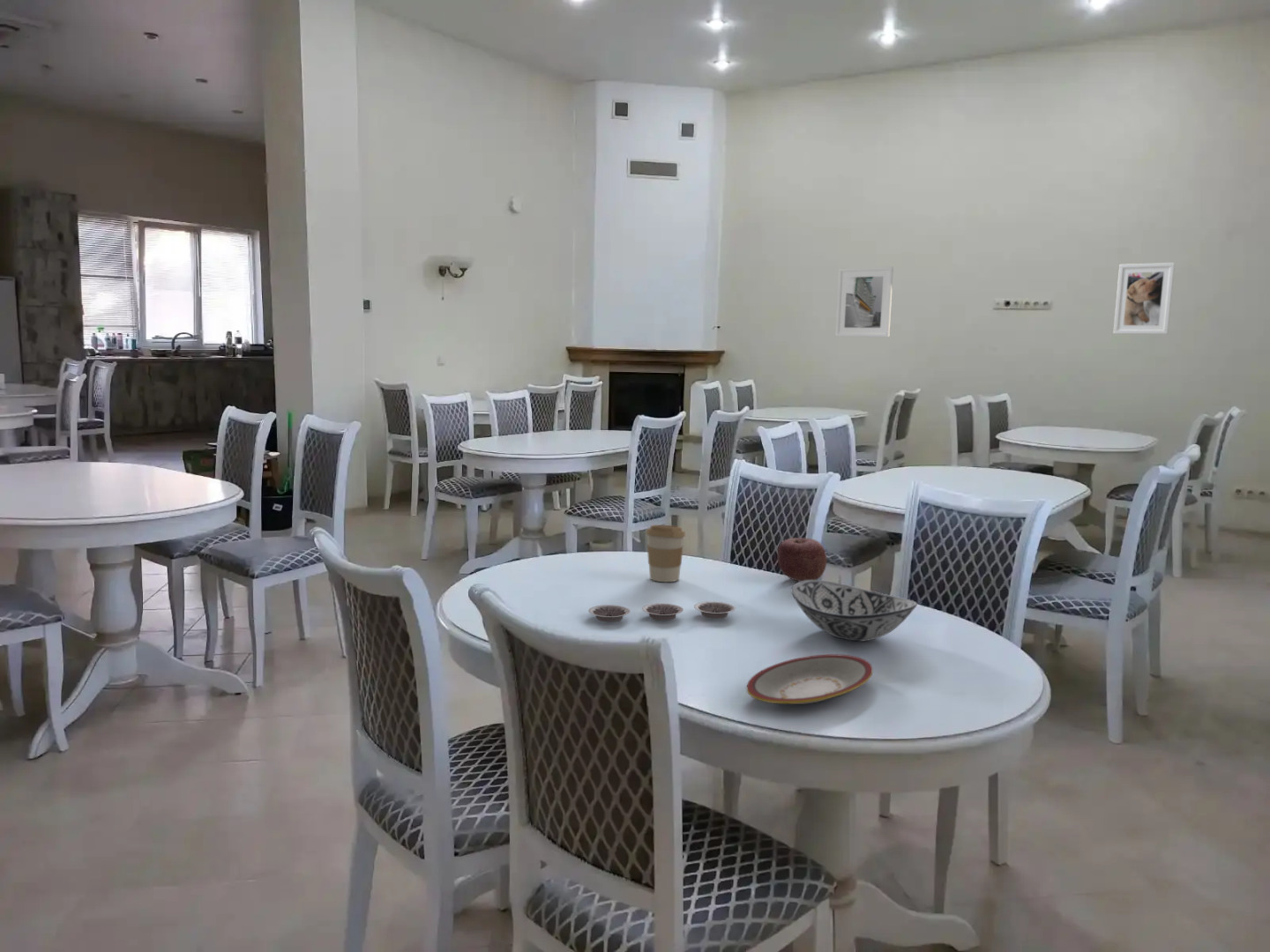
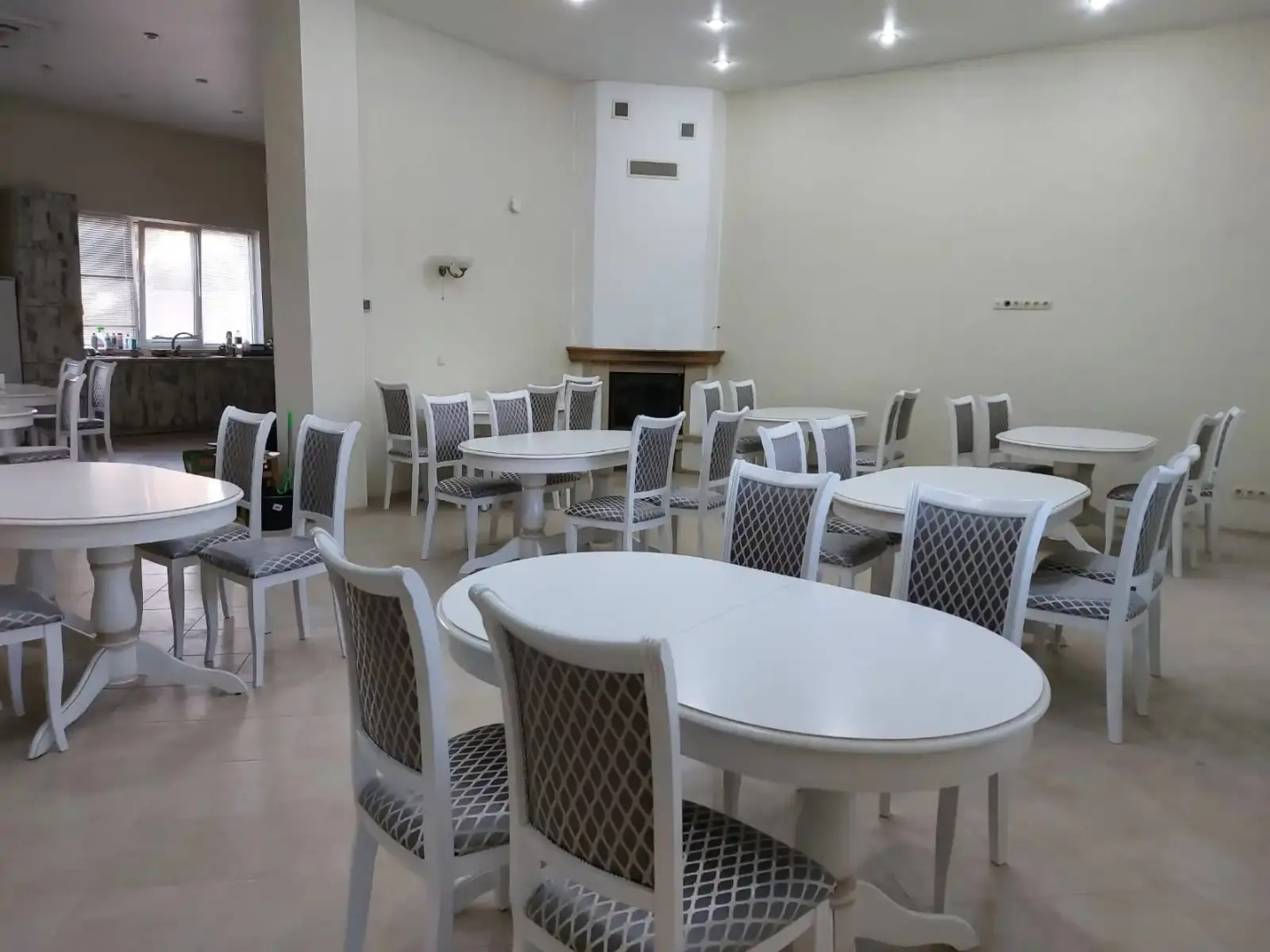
- coffee cup (665, 551)
- apple (802, 560)
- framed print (1143, 299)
- plate (662, 613)
- decorative bowl (851, 614)
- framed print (863, 302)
- plate (811, 683)
